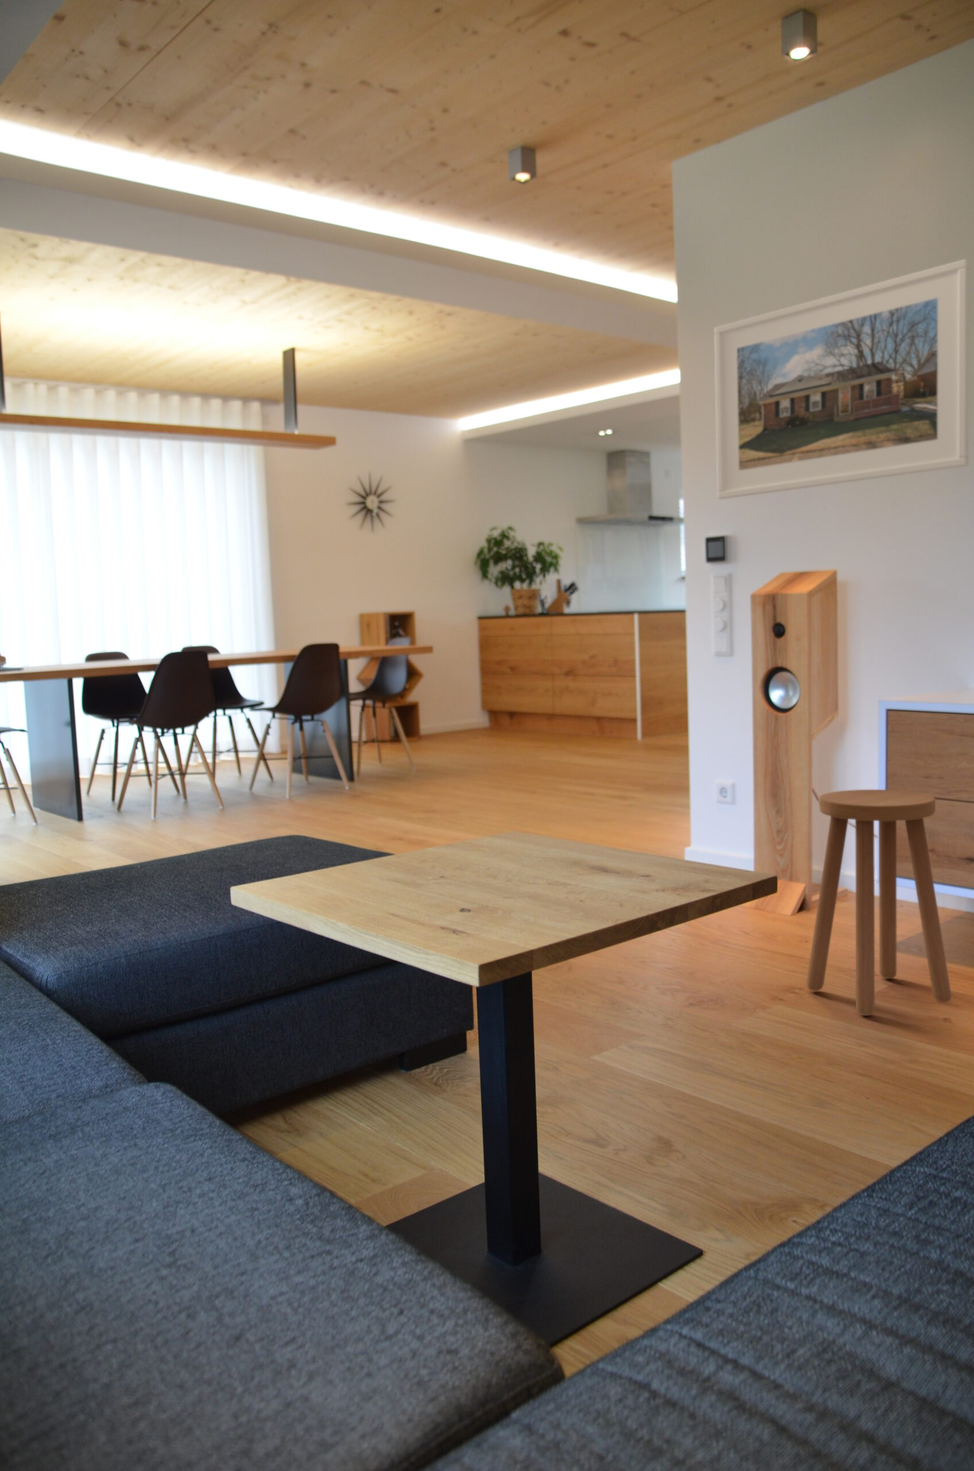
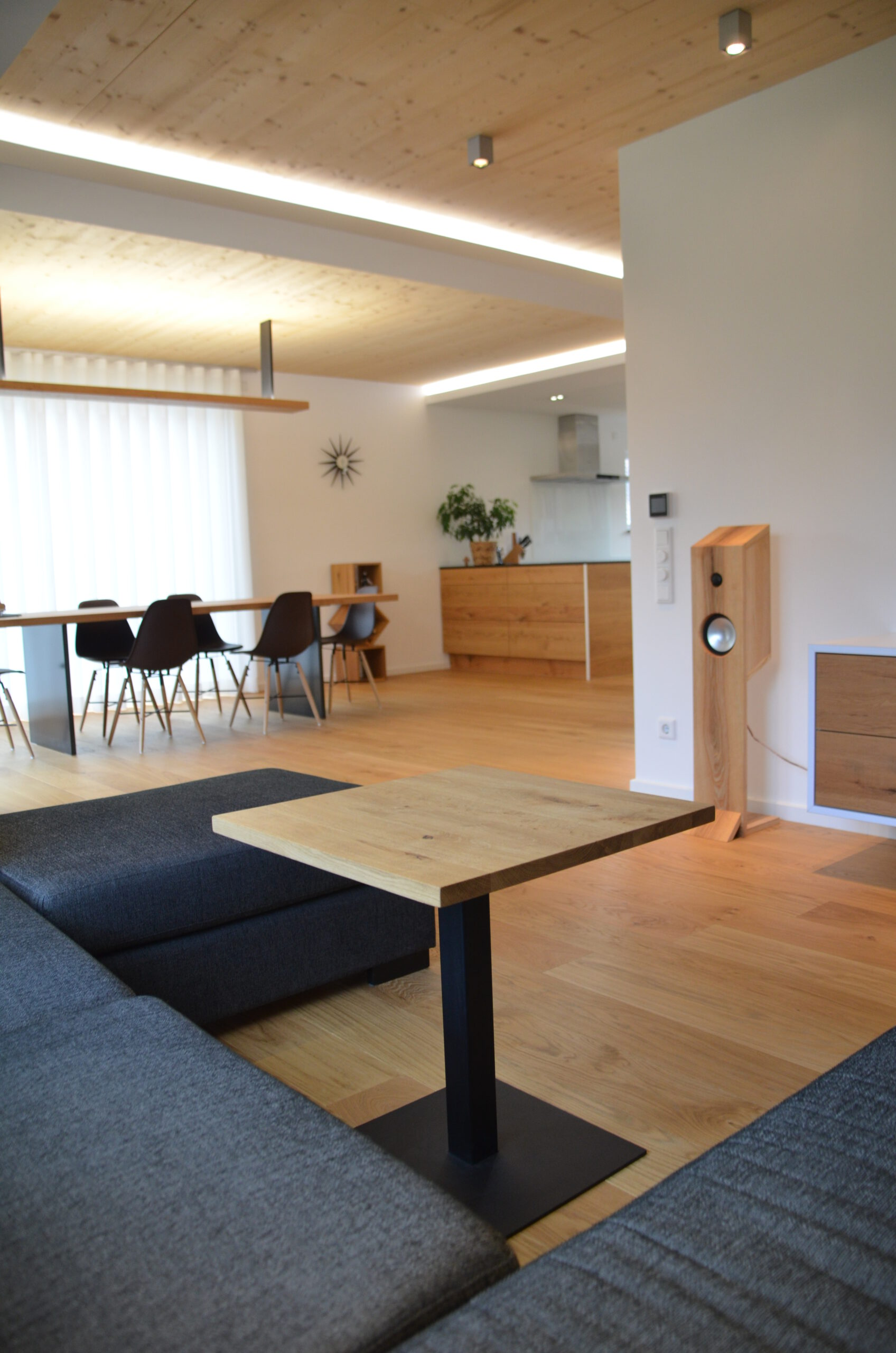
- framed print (831, 390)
- stool (874, 897)
